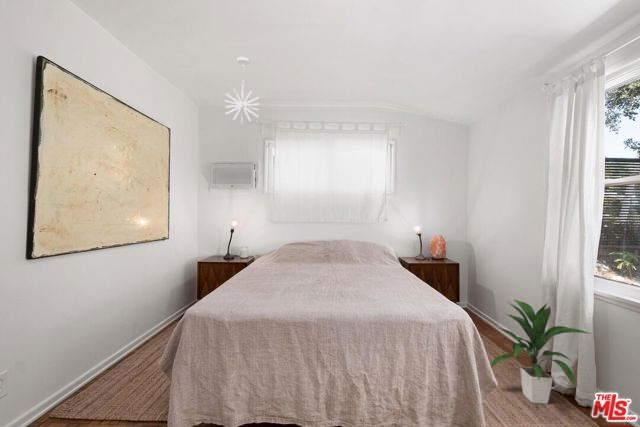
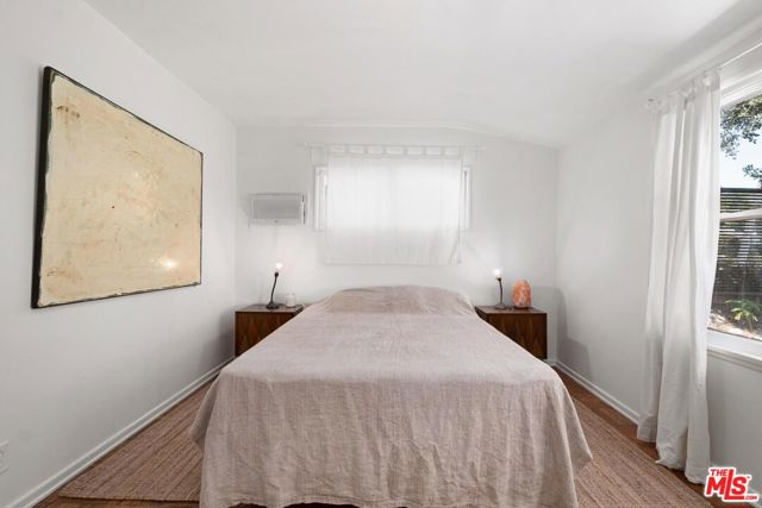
- pendant light (242, 91)
- indoor plant (531, 347)
